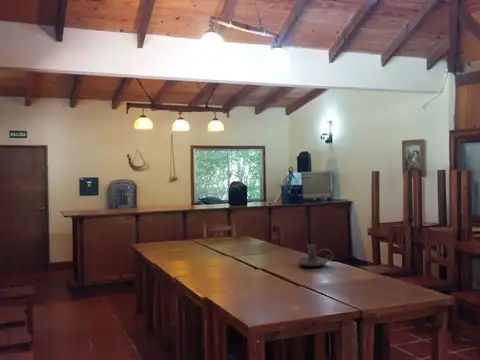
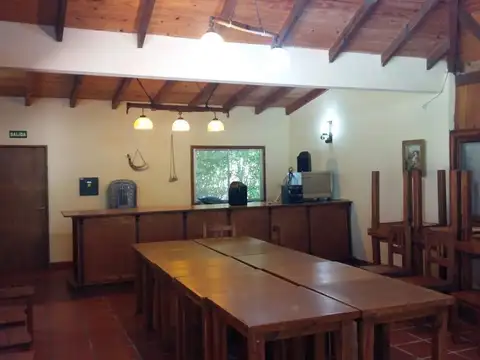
- candle holder (315, 255)
